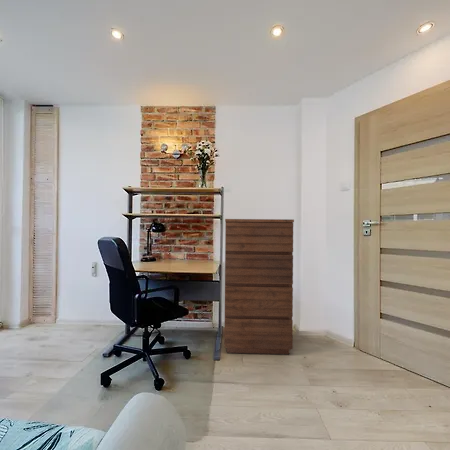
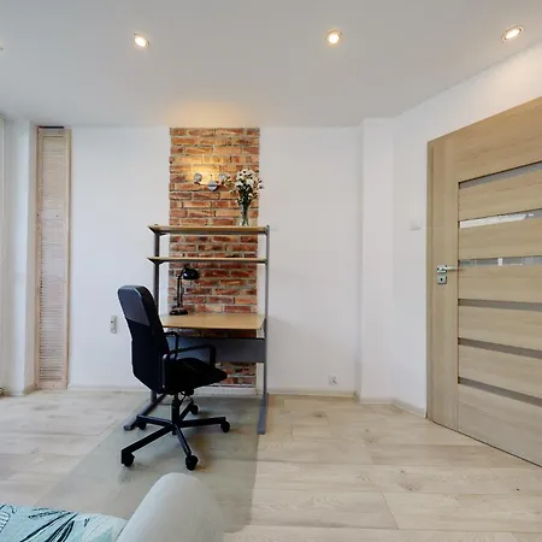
- dresser (256, 280)
